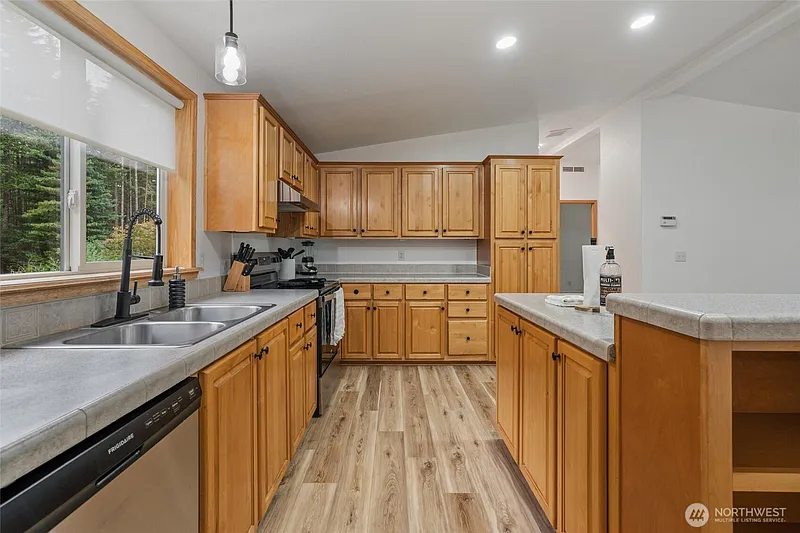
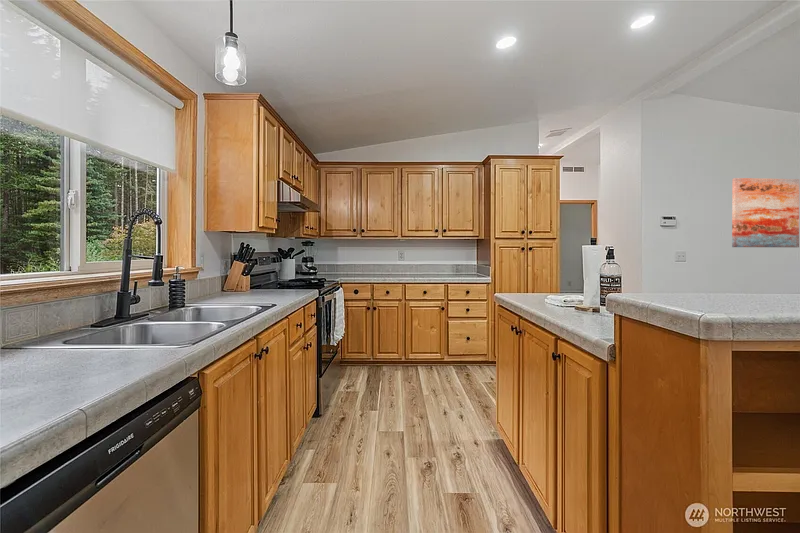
+ wall art (765, 213)
